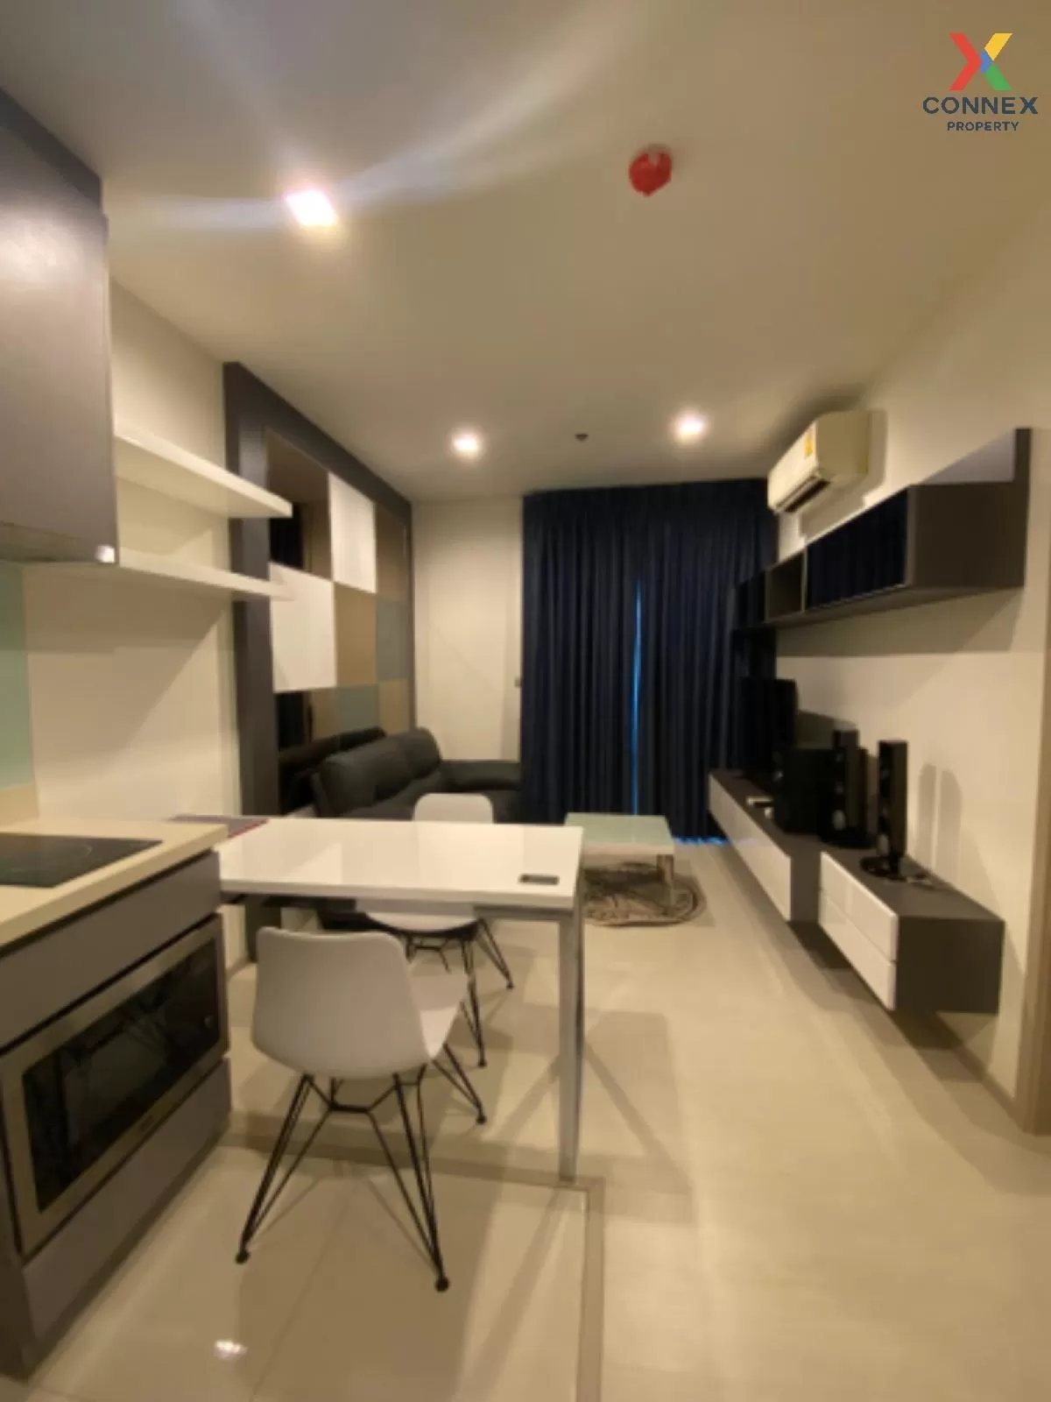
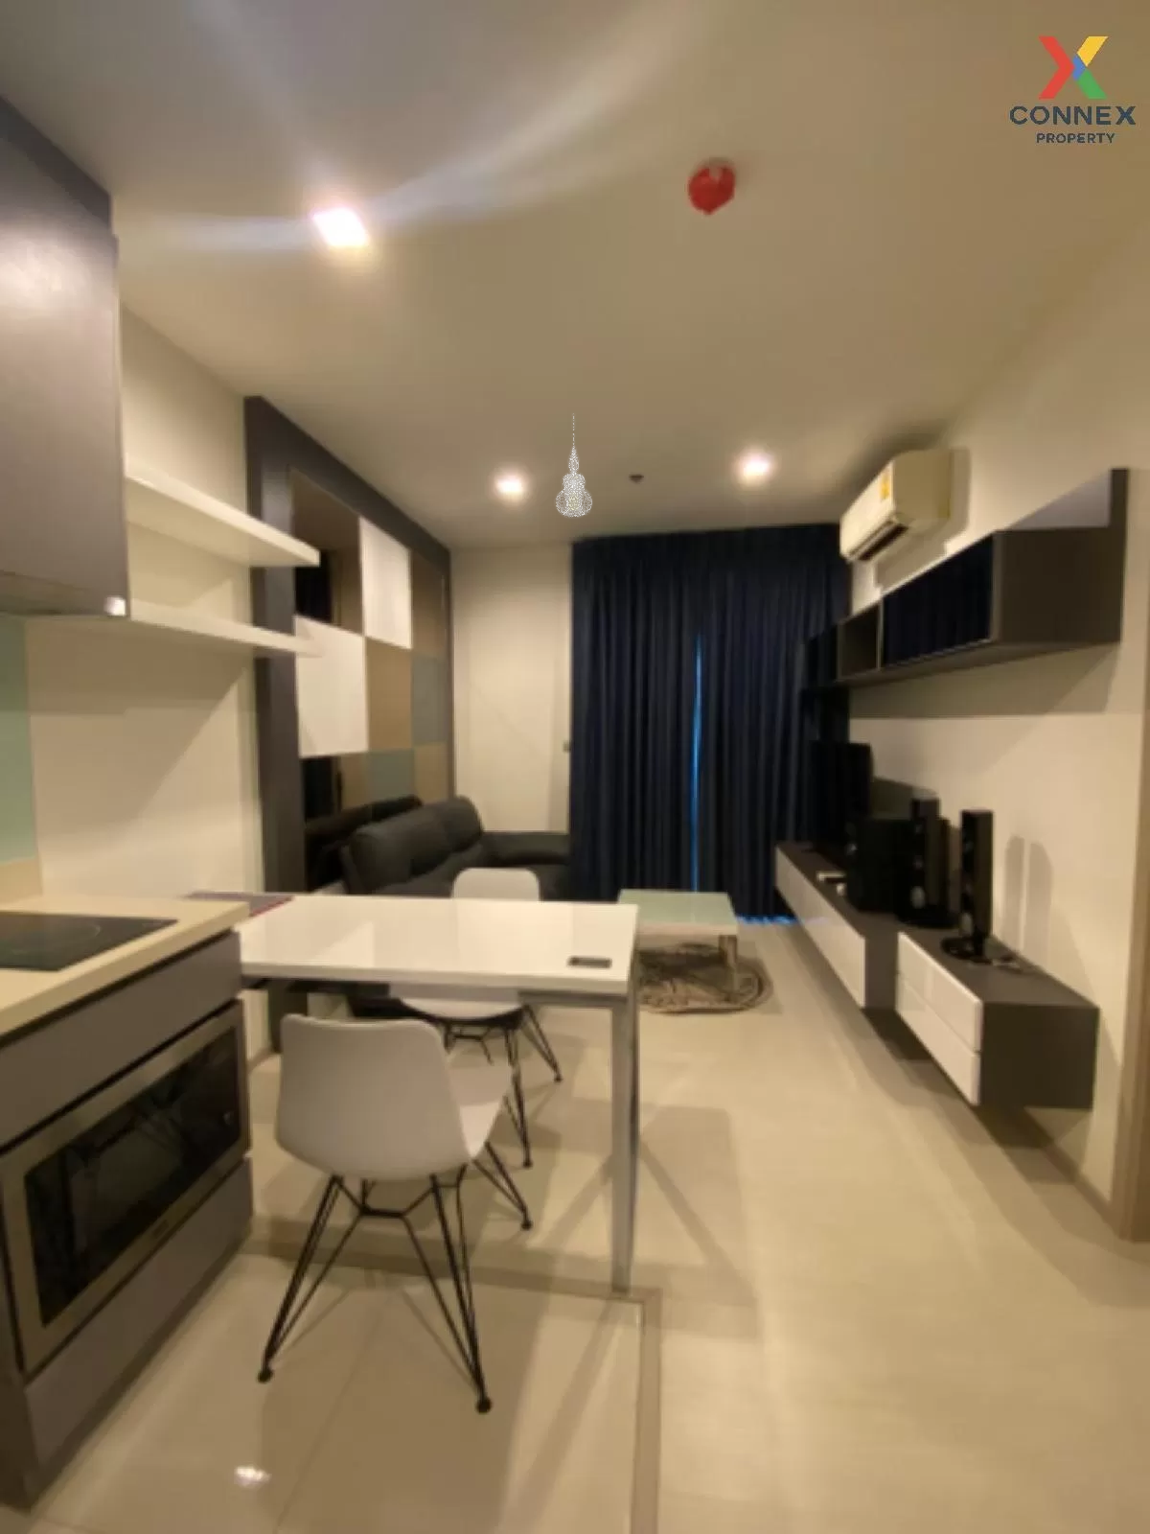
+ pendant lamp (573, 459)
